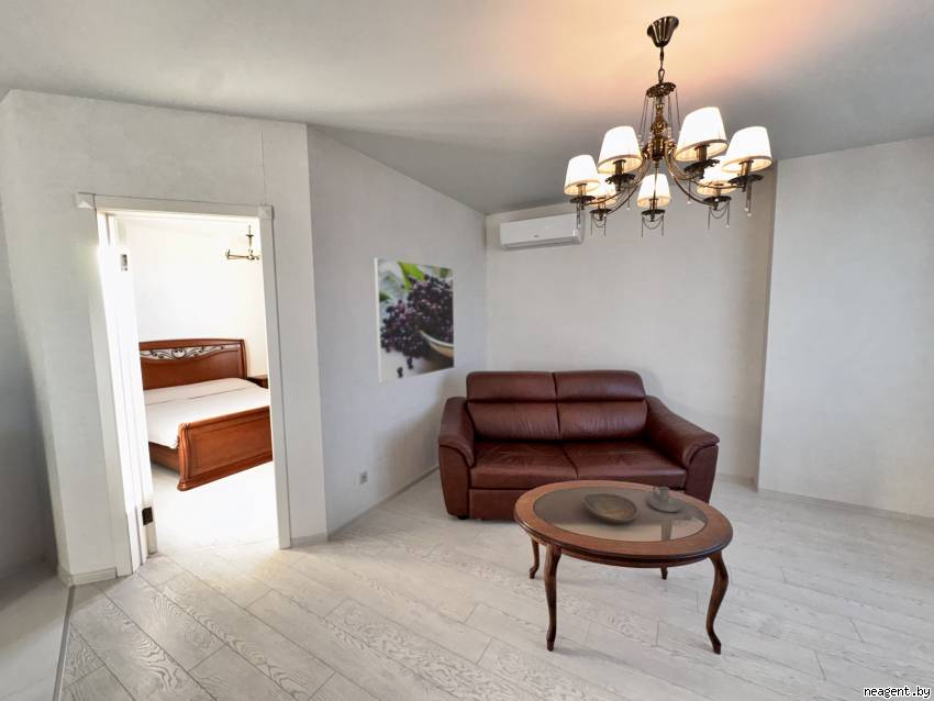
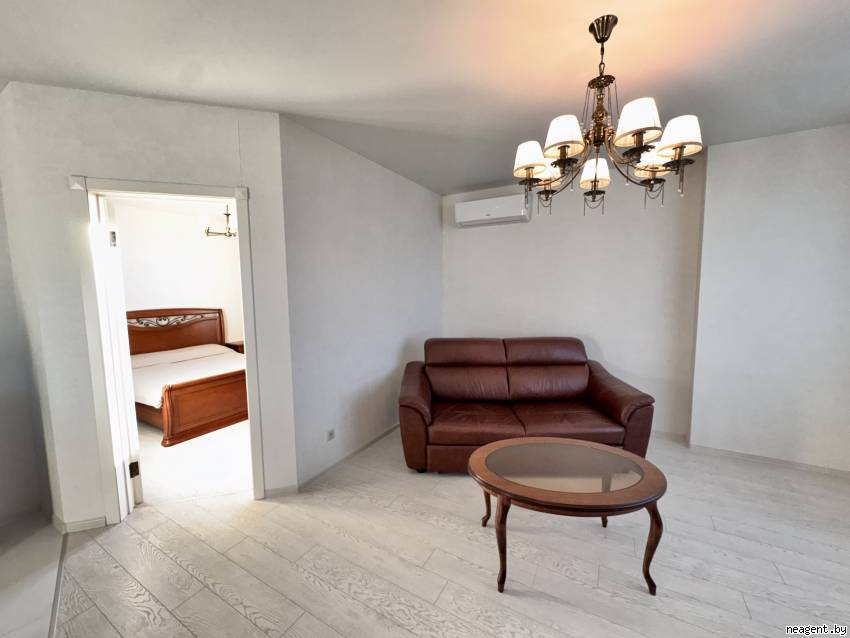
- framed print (419, 320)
- candle holder (661, 496)
- decorative bowl (609, 510)
